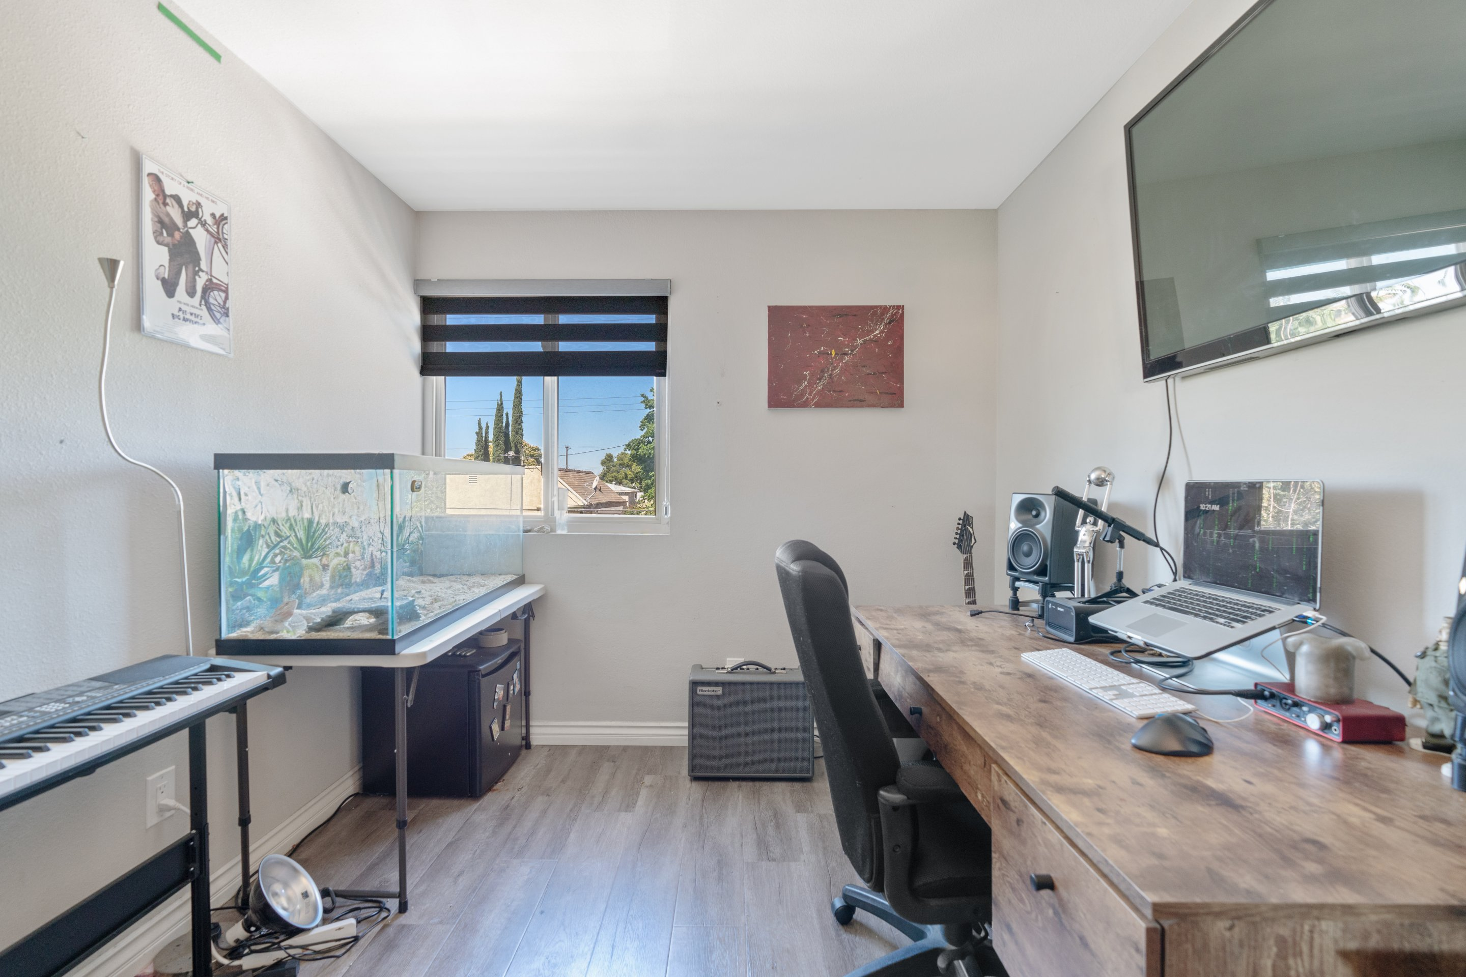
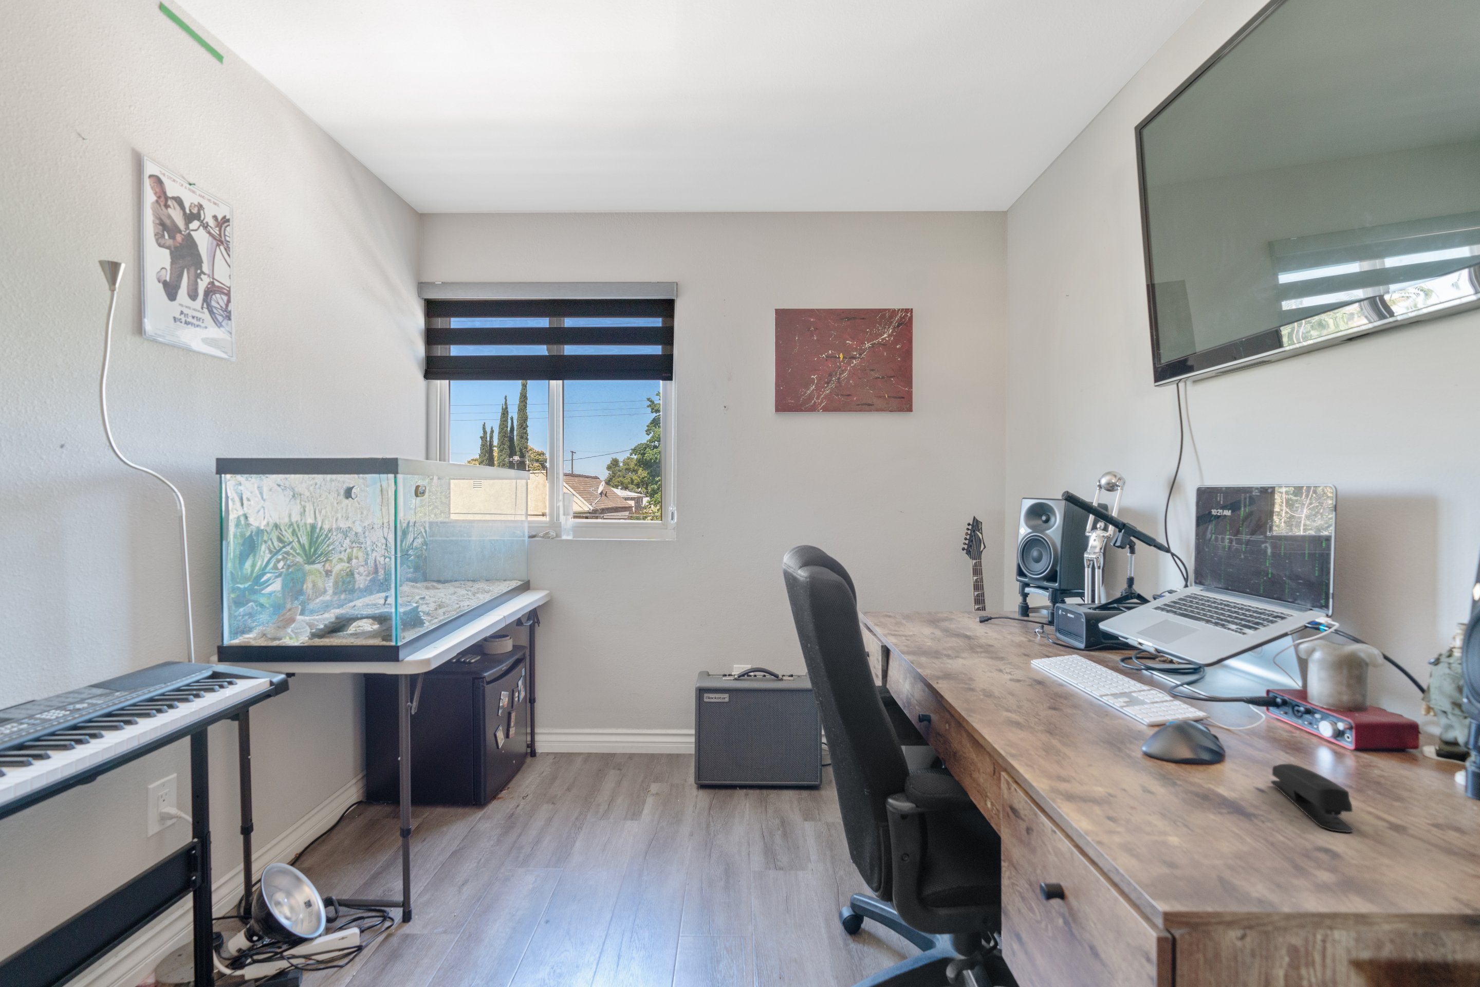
+ stapler (1309, 787)
